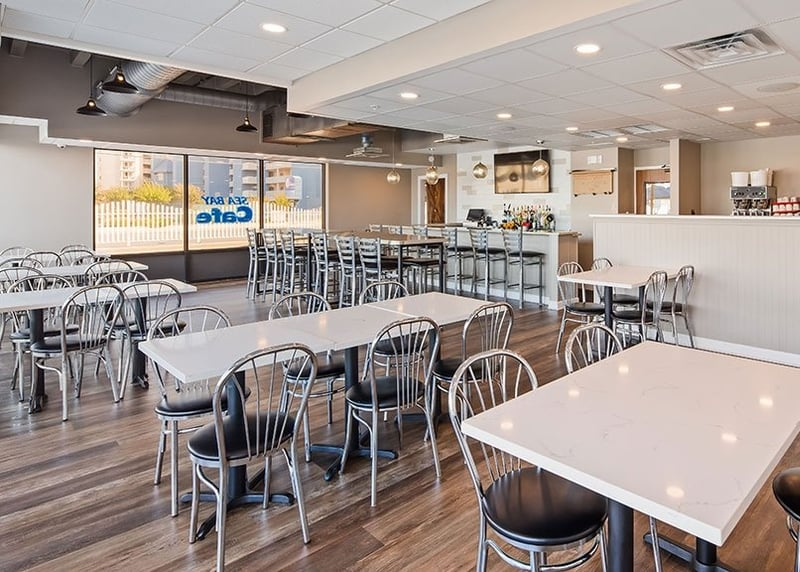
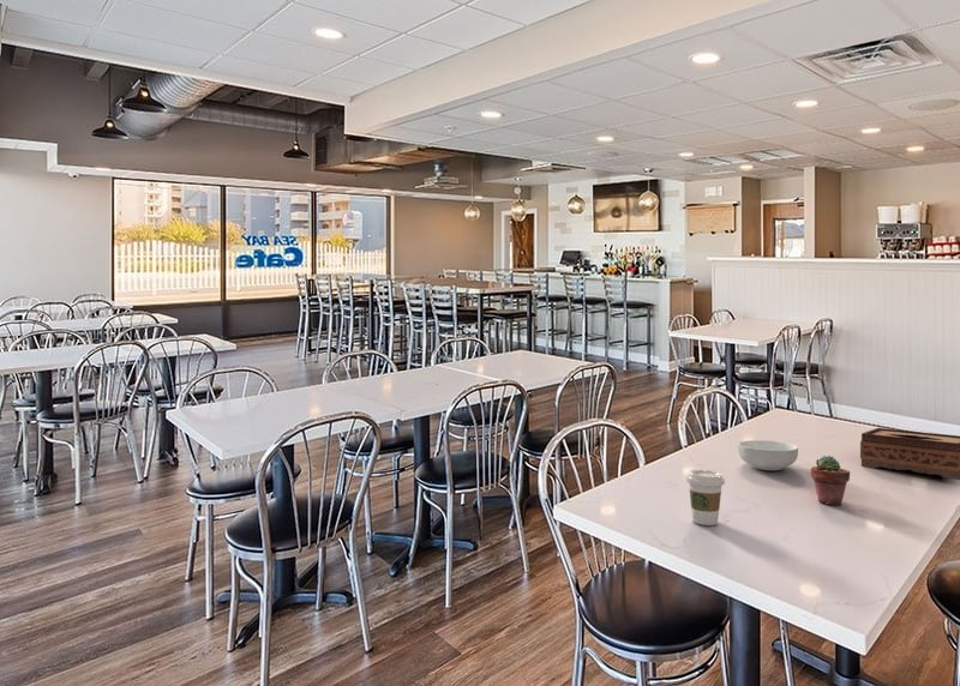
+ tissue box (916, 451)
+ coffee cup (704, 497)
+ cereal bowl (767, 456)
+ potted succulent (829, 479)
